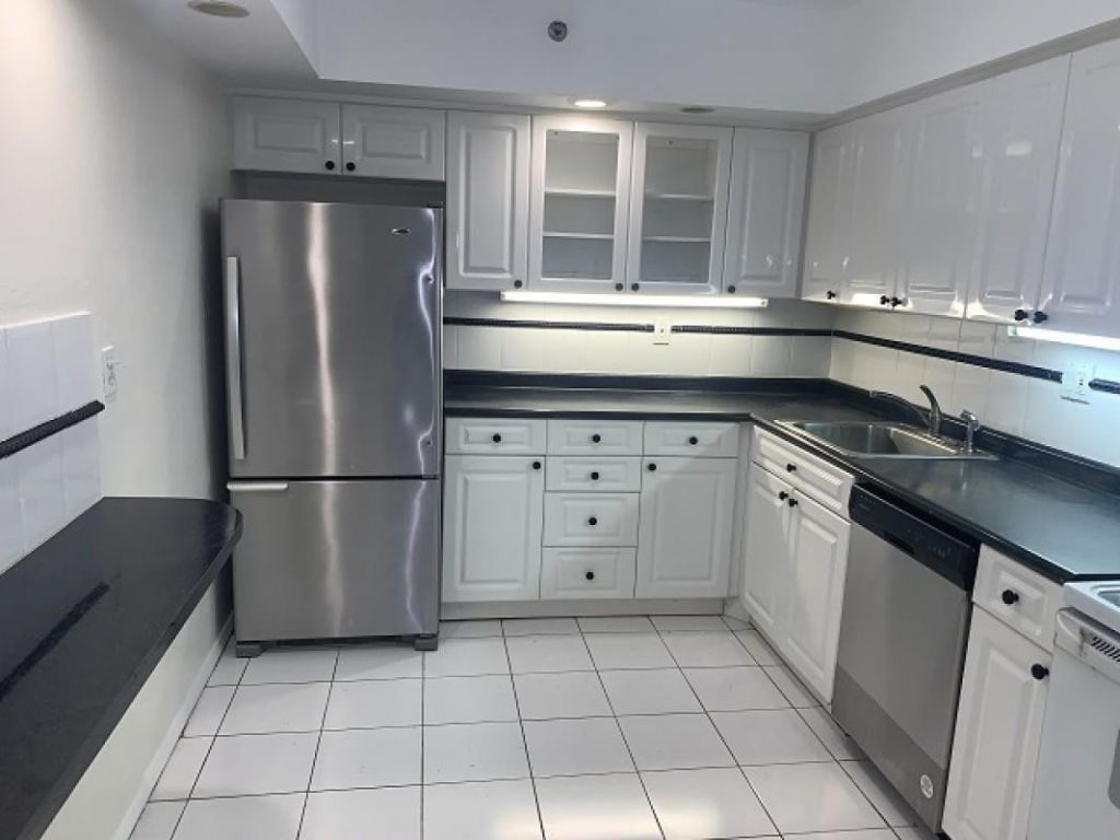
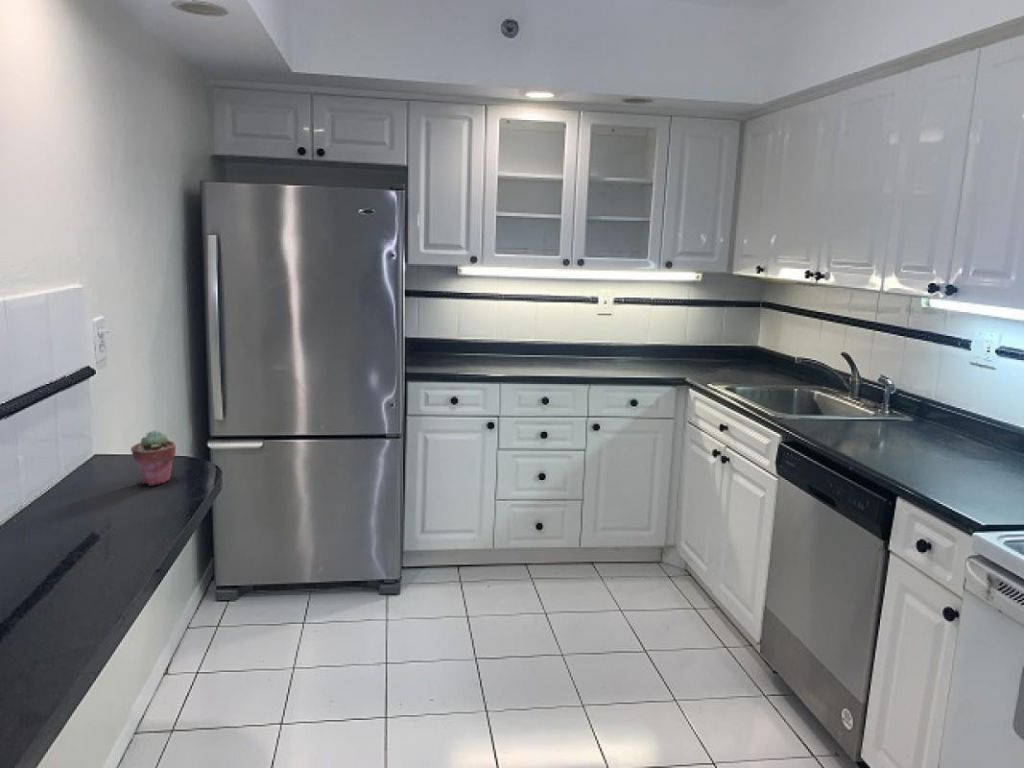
+ potted succulent (154, 455)
